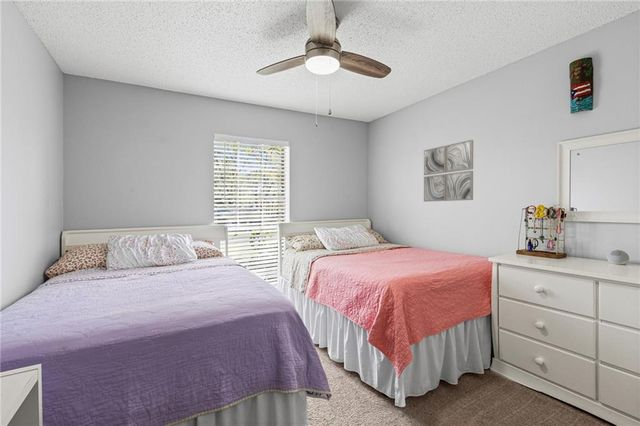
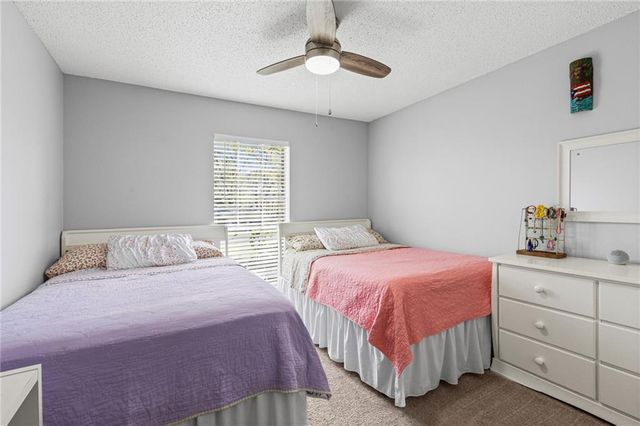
- wall art (446, 172)
